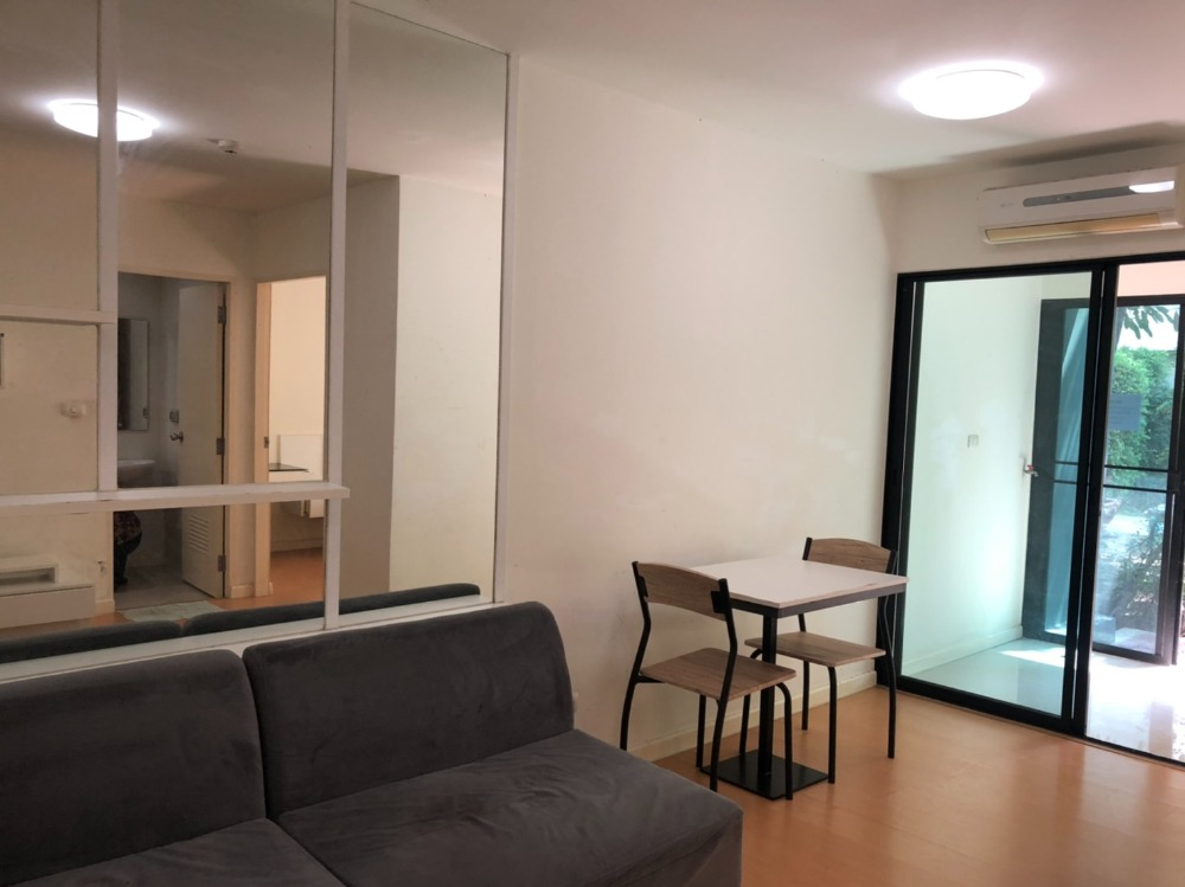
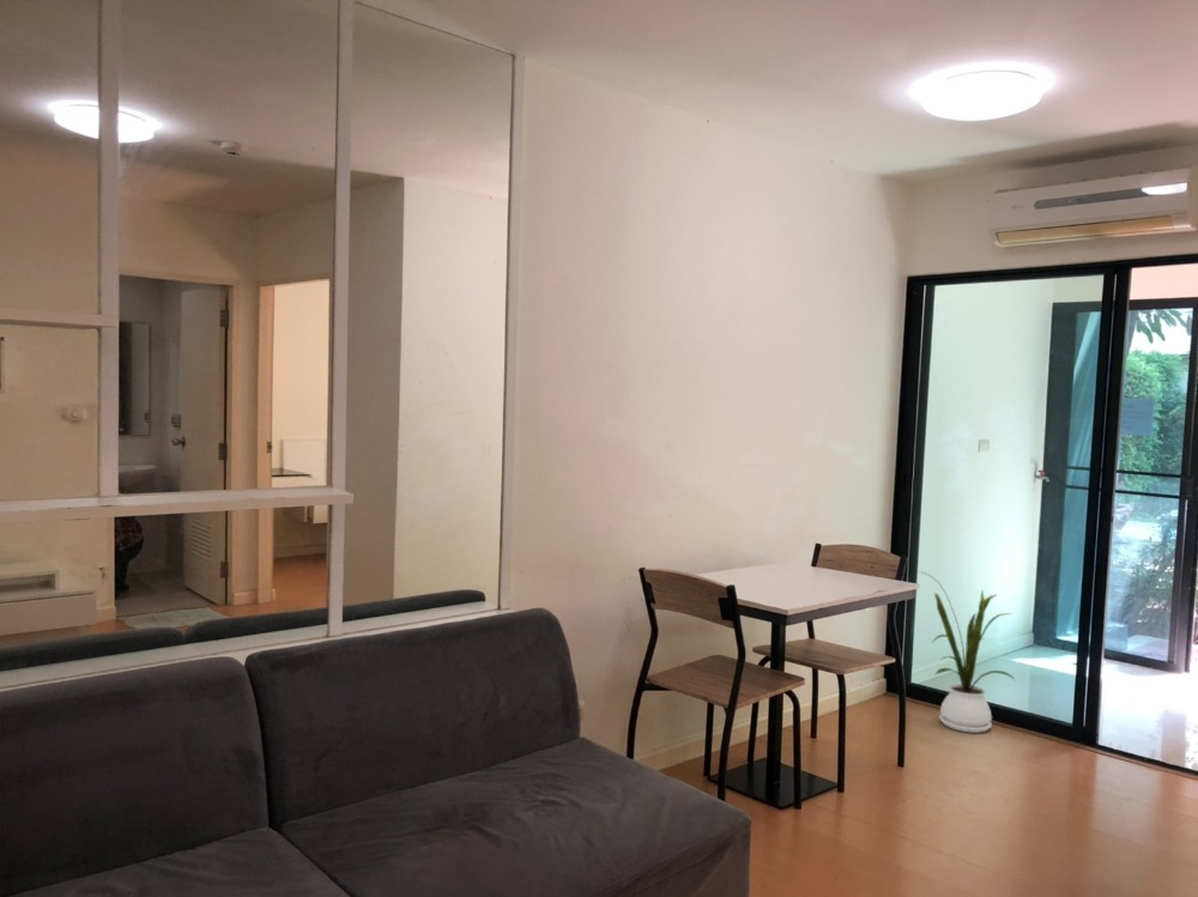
+ house plant (963, 650)
